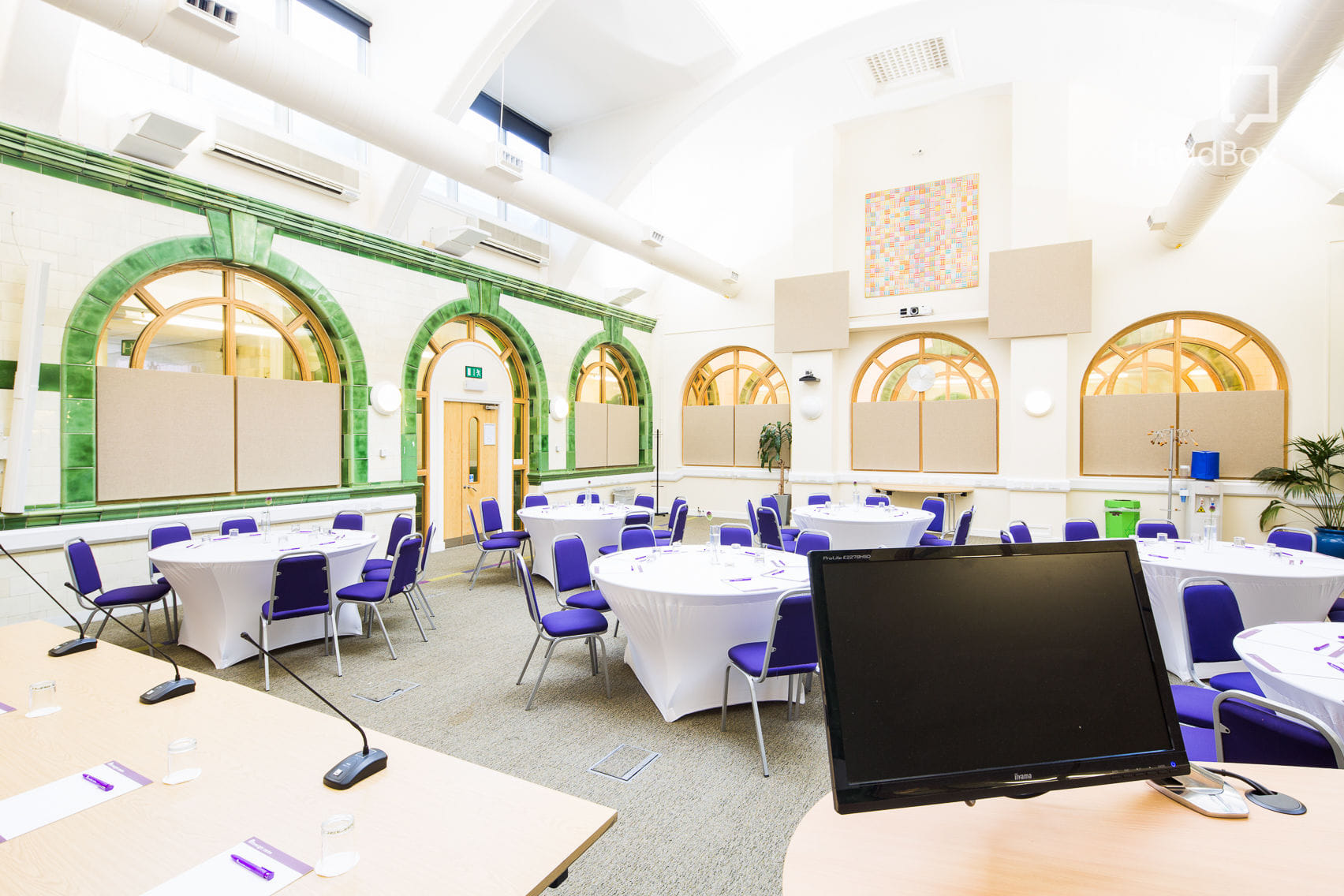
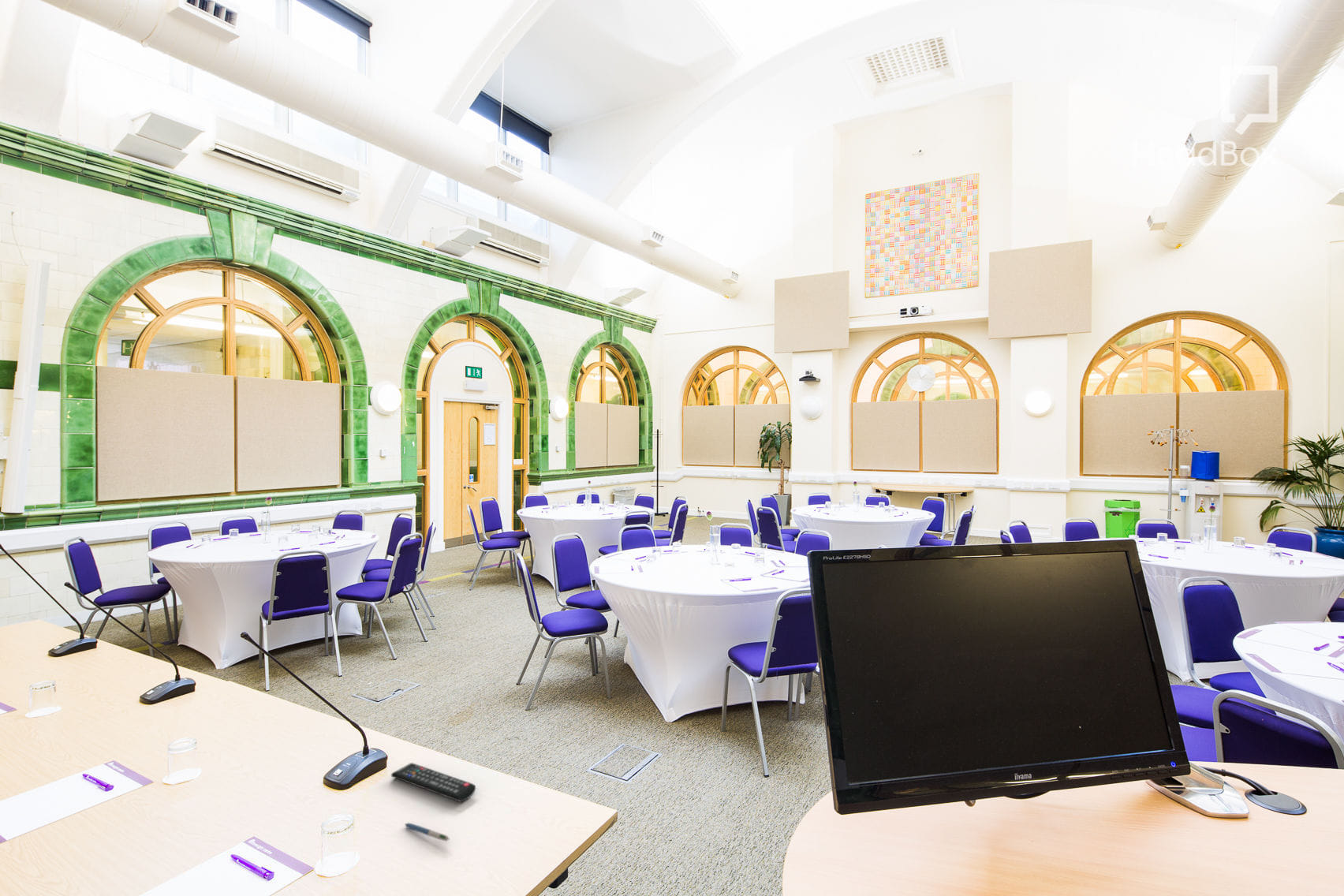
+ pen (427, 831)
+ remote control (432, 782)
